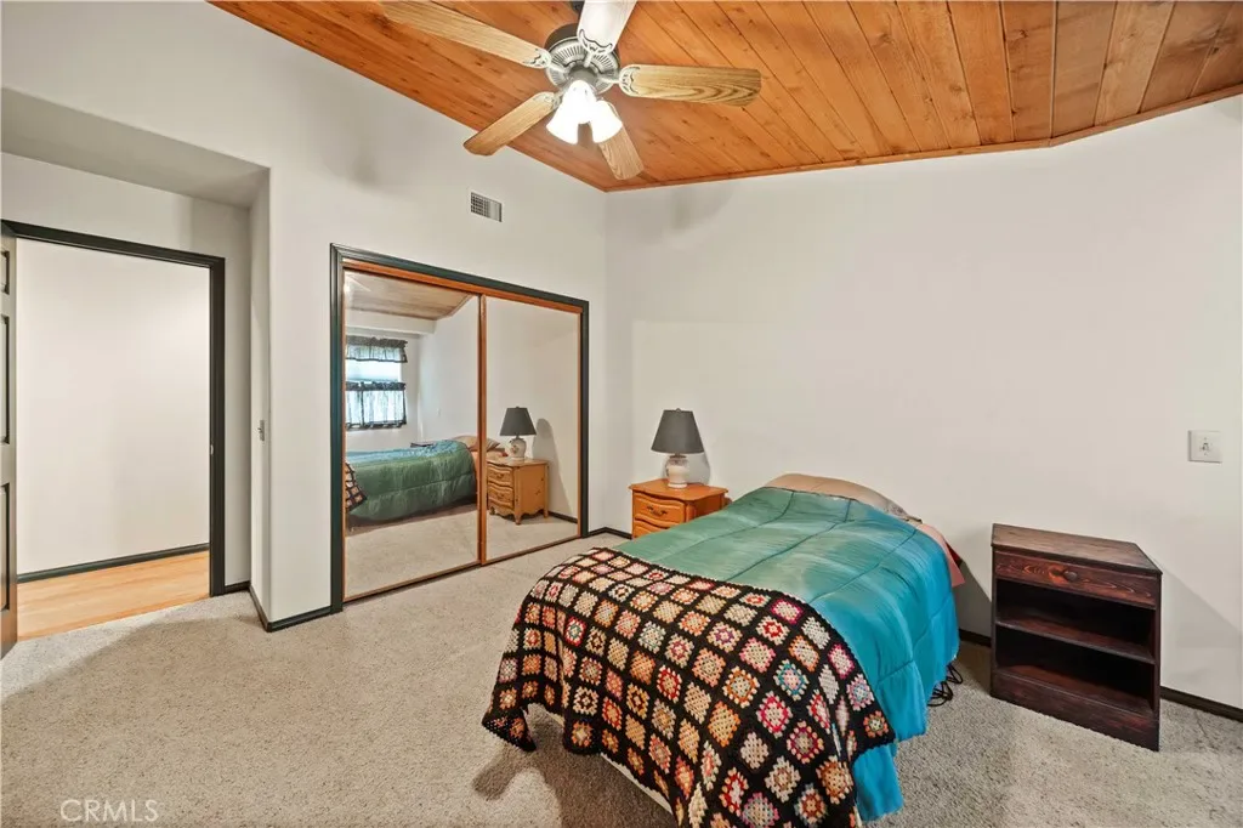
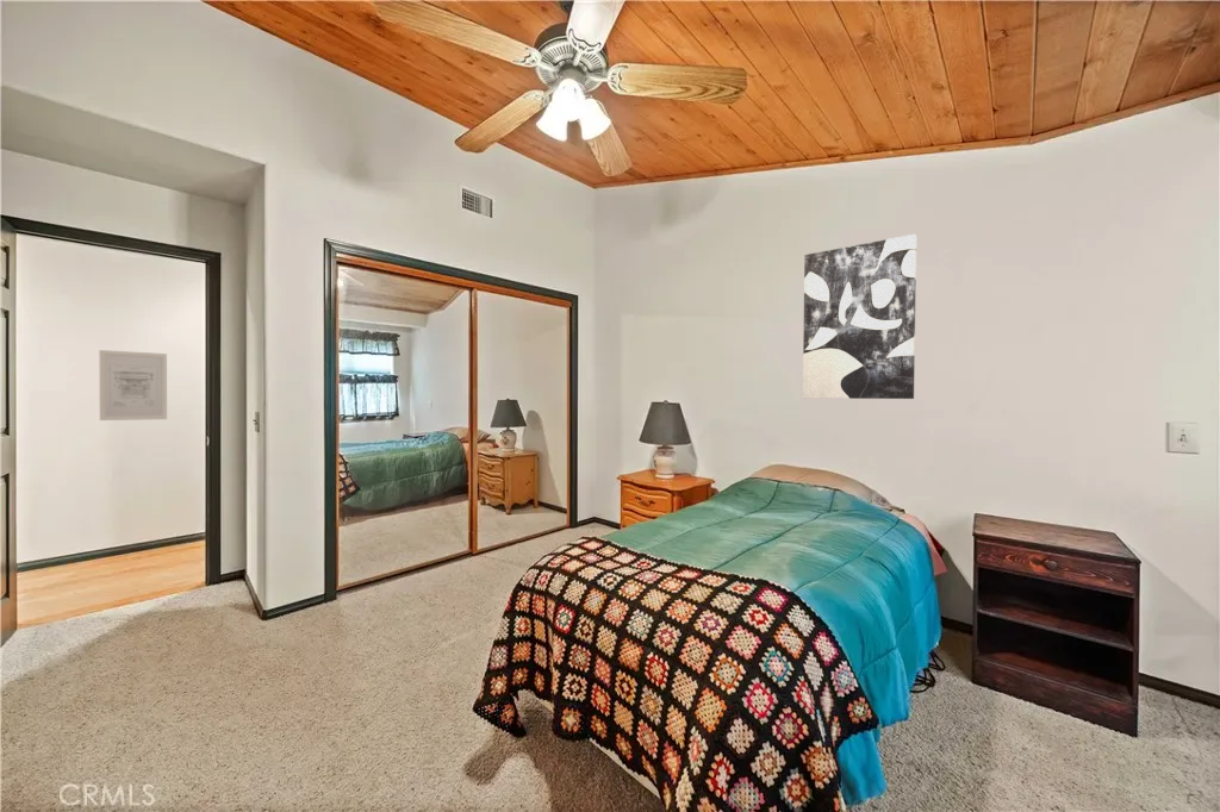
+ wall art (133, 386)
+ wall art (855, 321)
